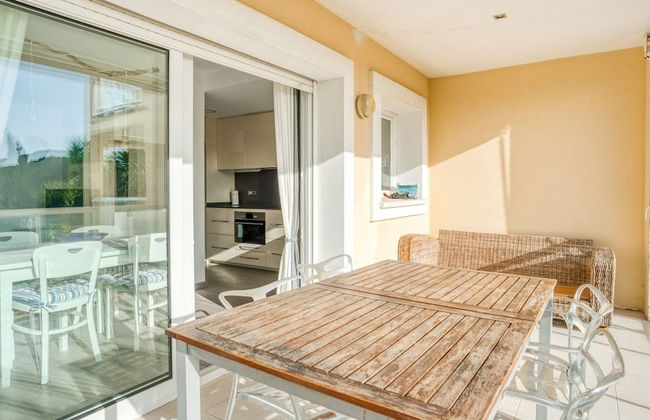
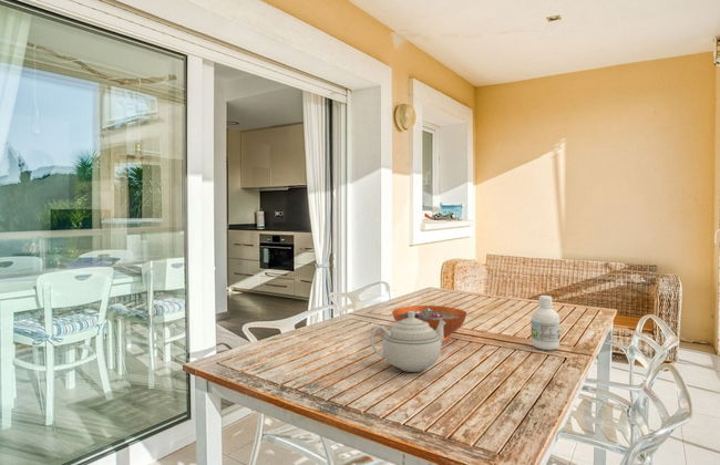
+ decorative bowl (429, 323)
+ teapot (410, 339)
+ bottle (545, 321)
